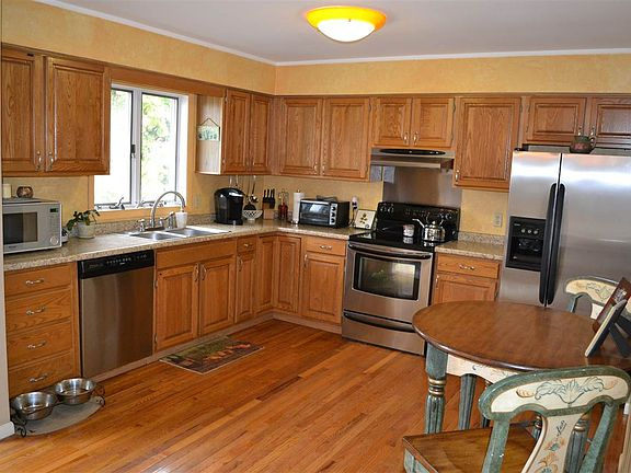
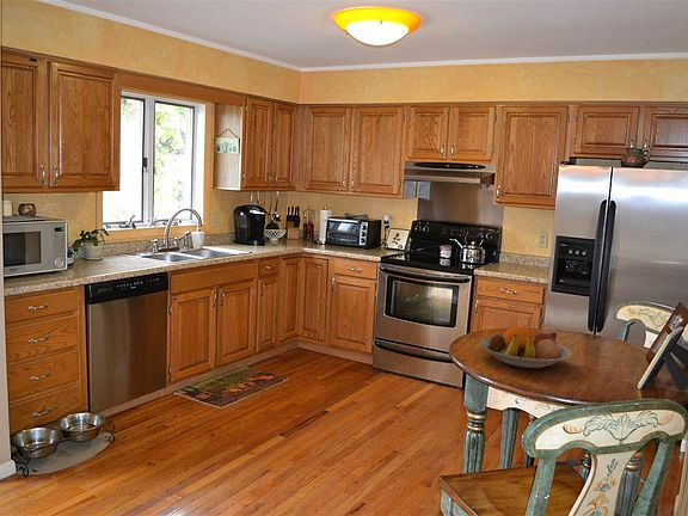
+ fruit bowl (524, 343)
